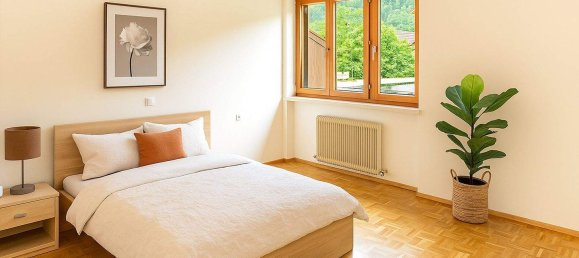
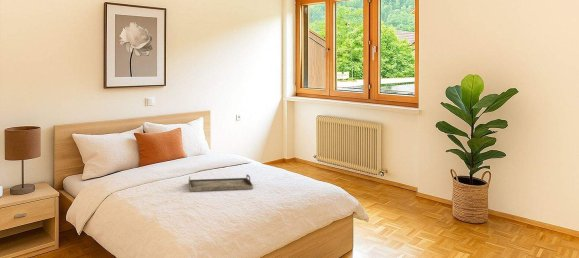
+ serving tray (219, 181)
